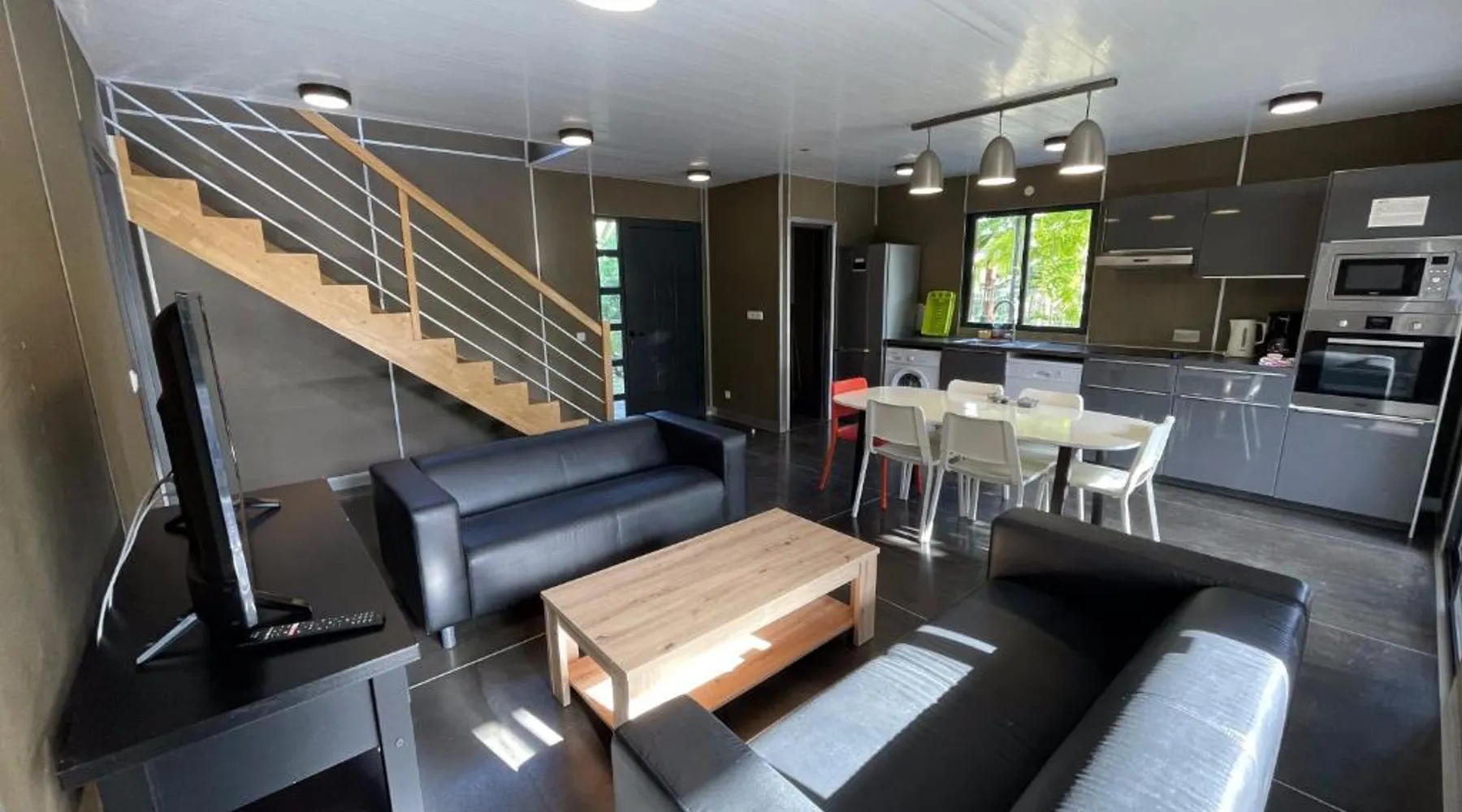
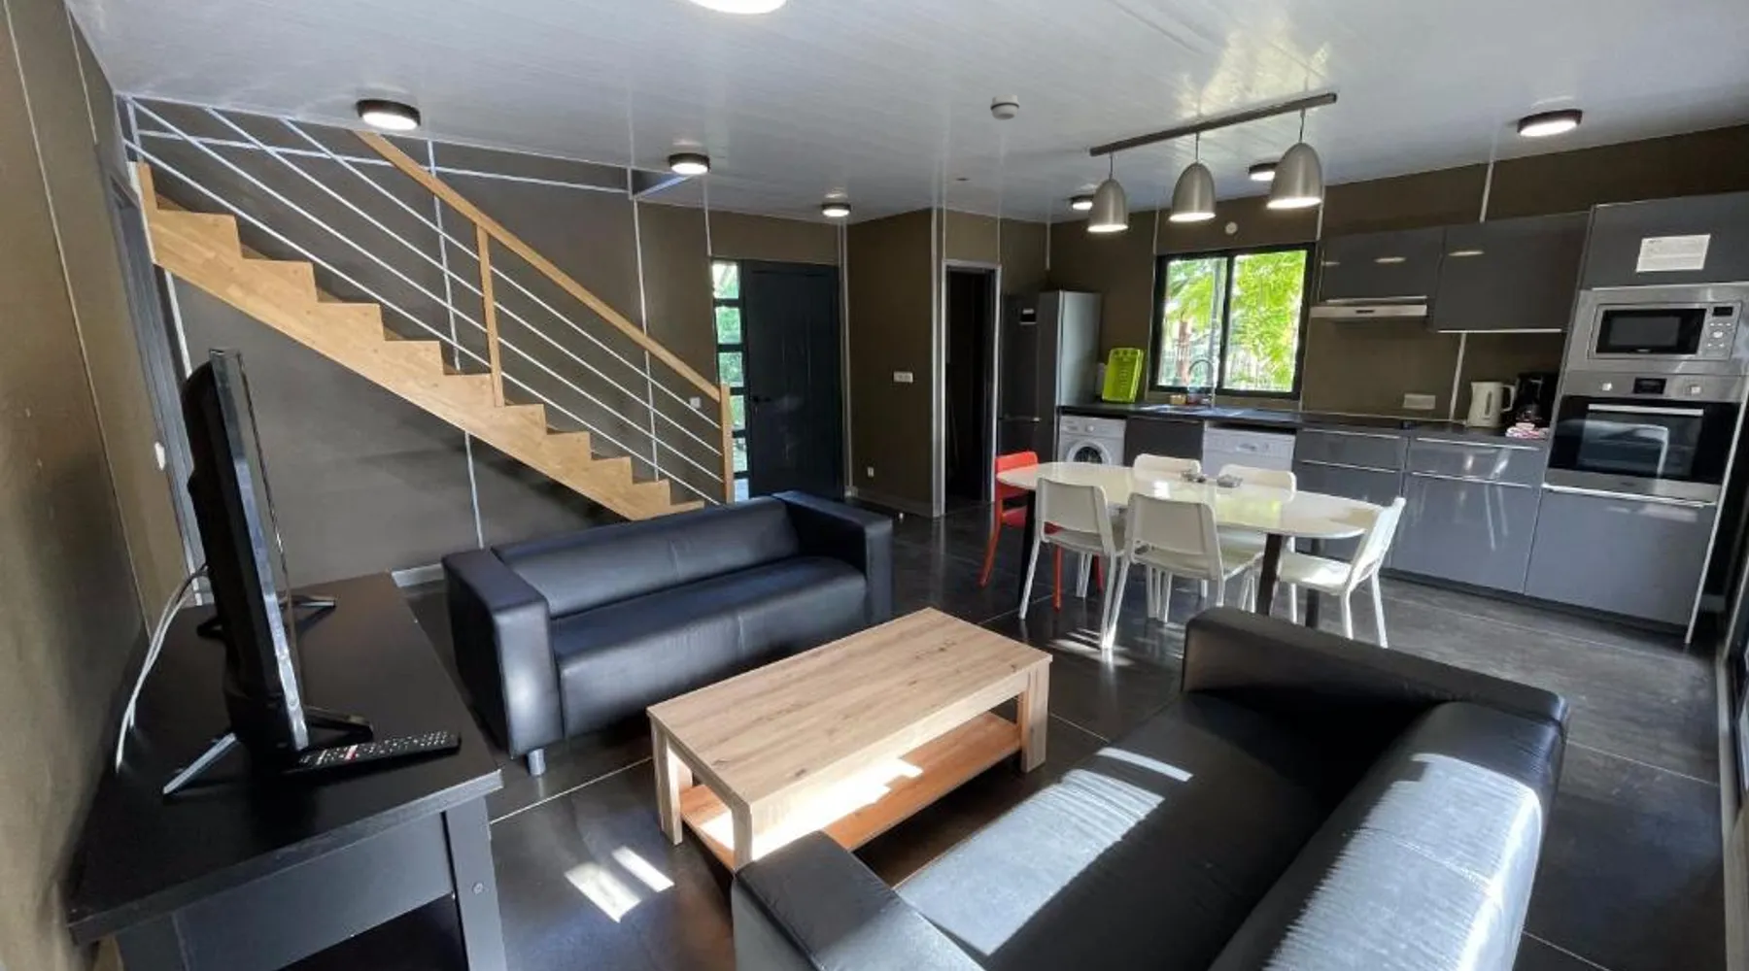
+ smoke detector (1005, 106)
